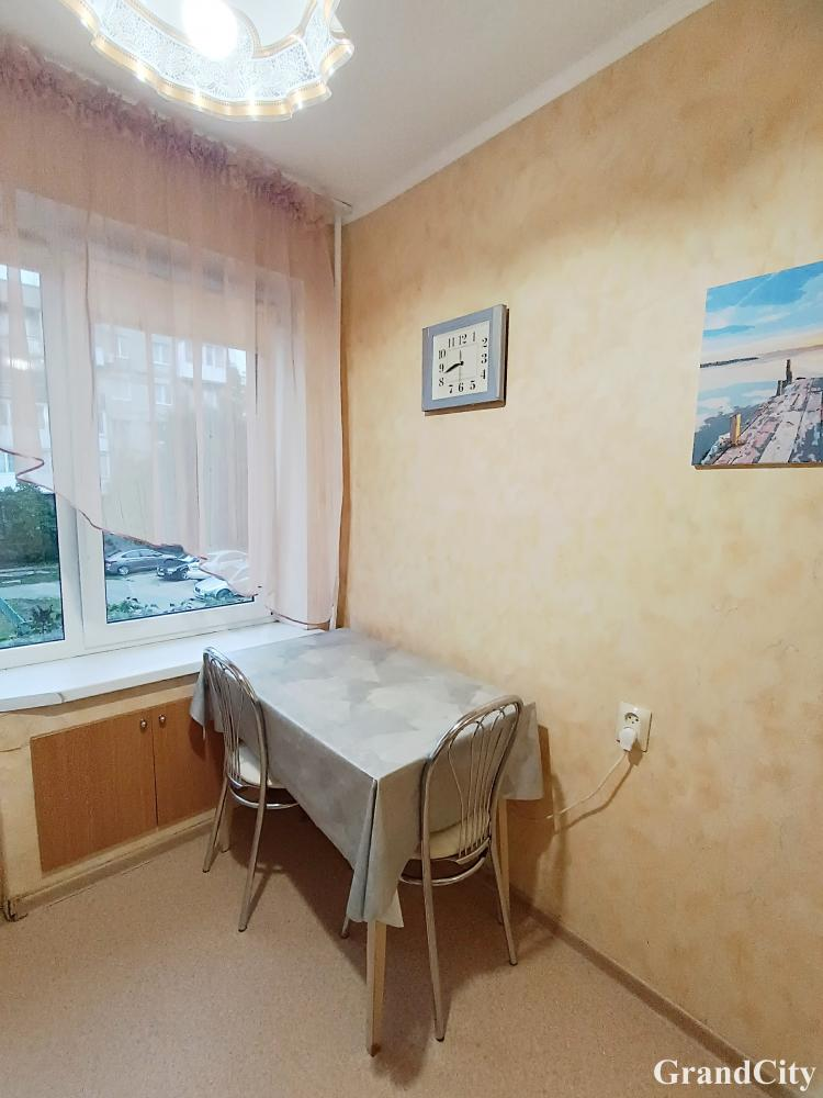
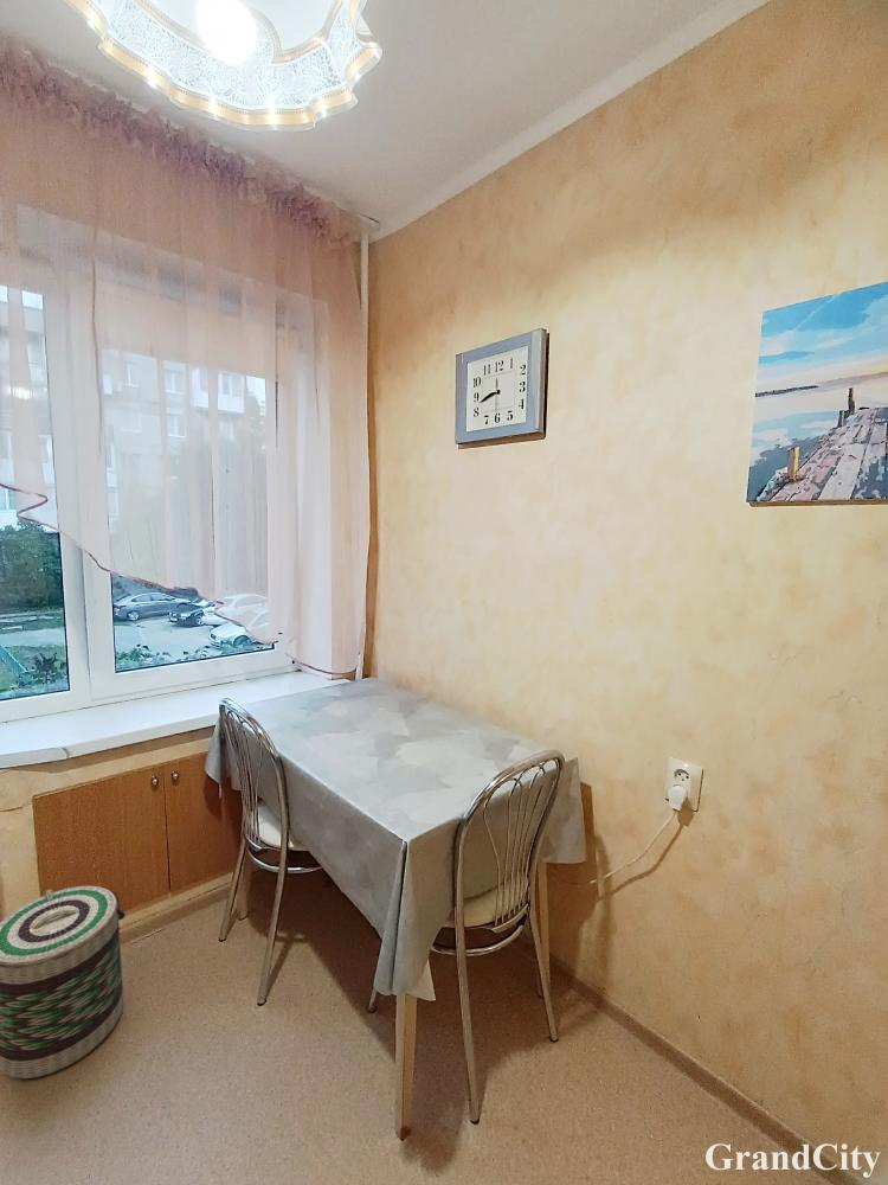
+ basket (58, 968)
